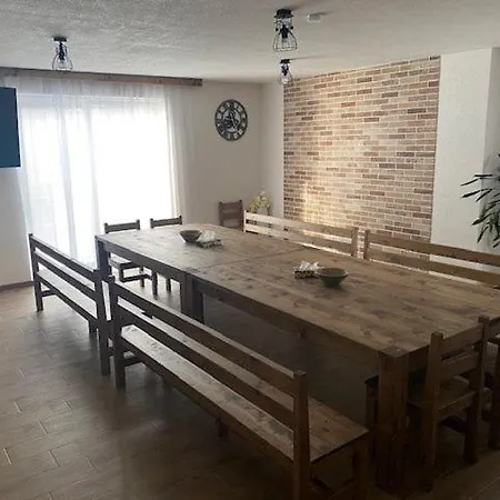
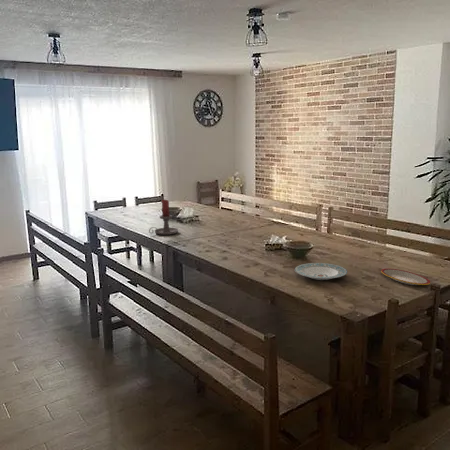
+ candle holder (162, 216)
+ plate (404, 278)
+ plate (320, 273)
